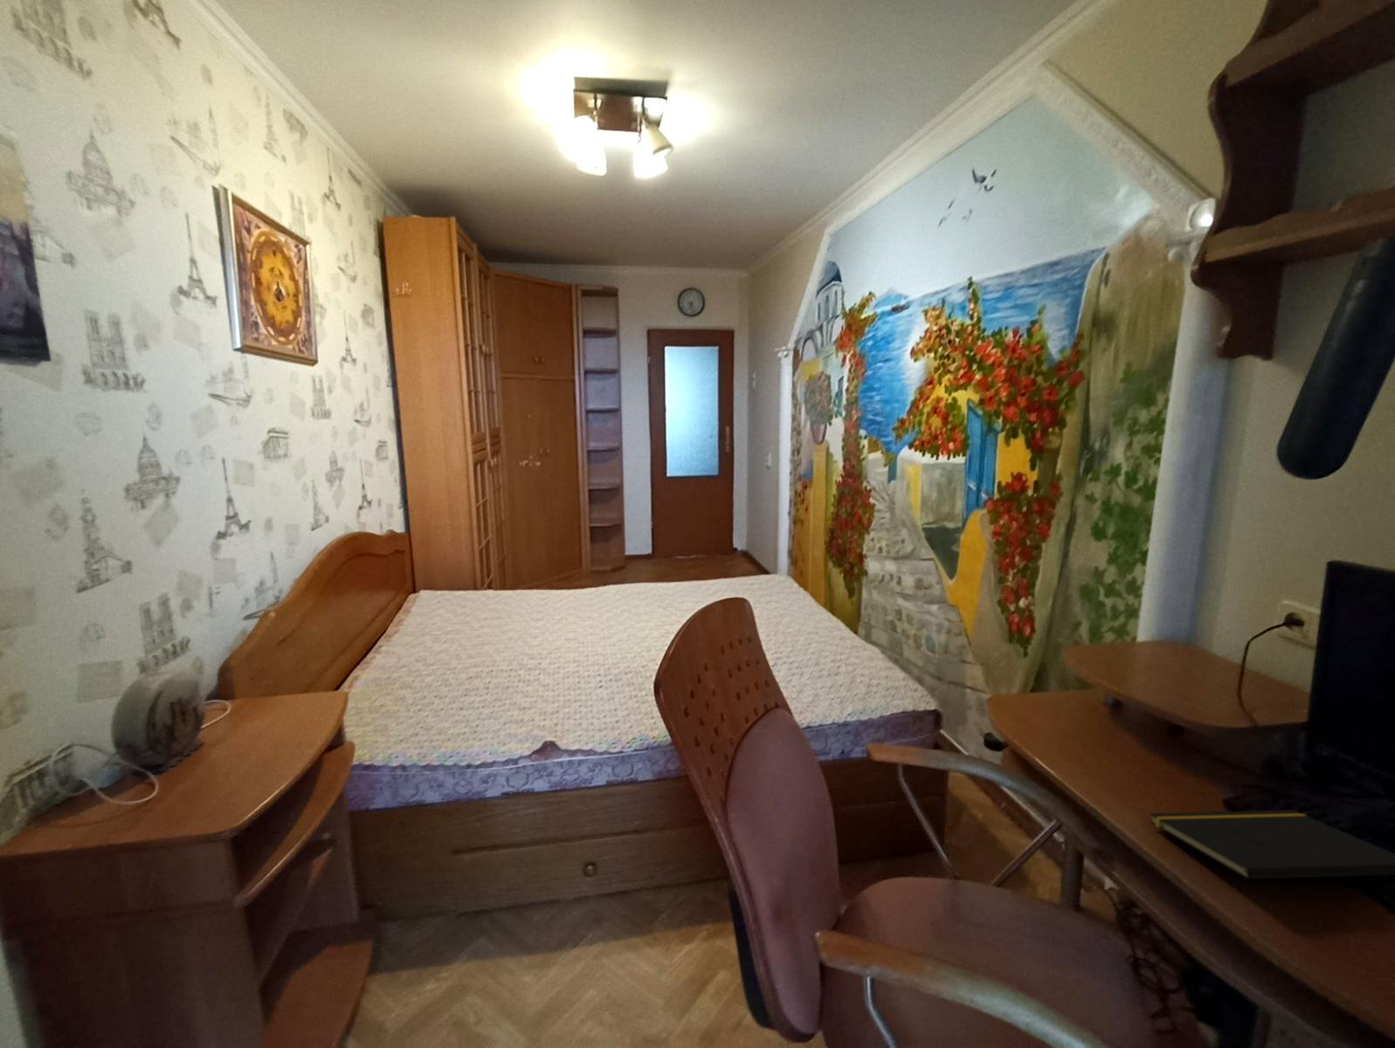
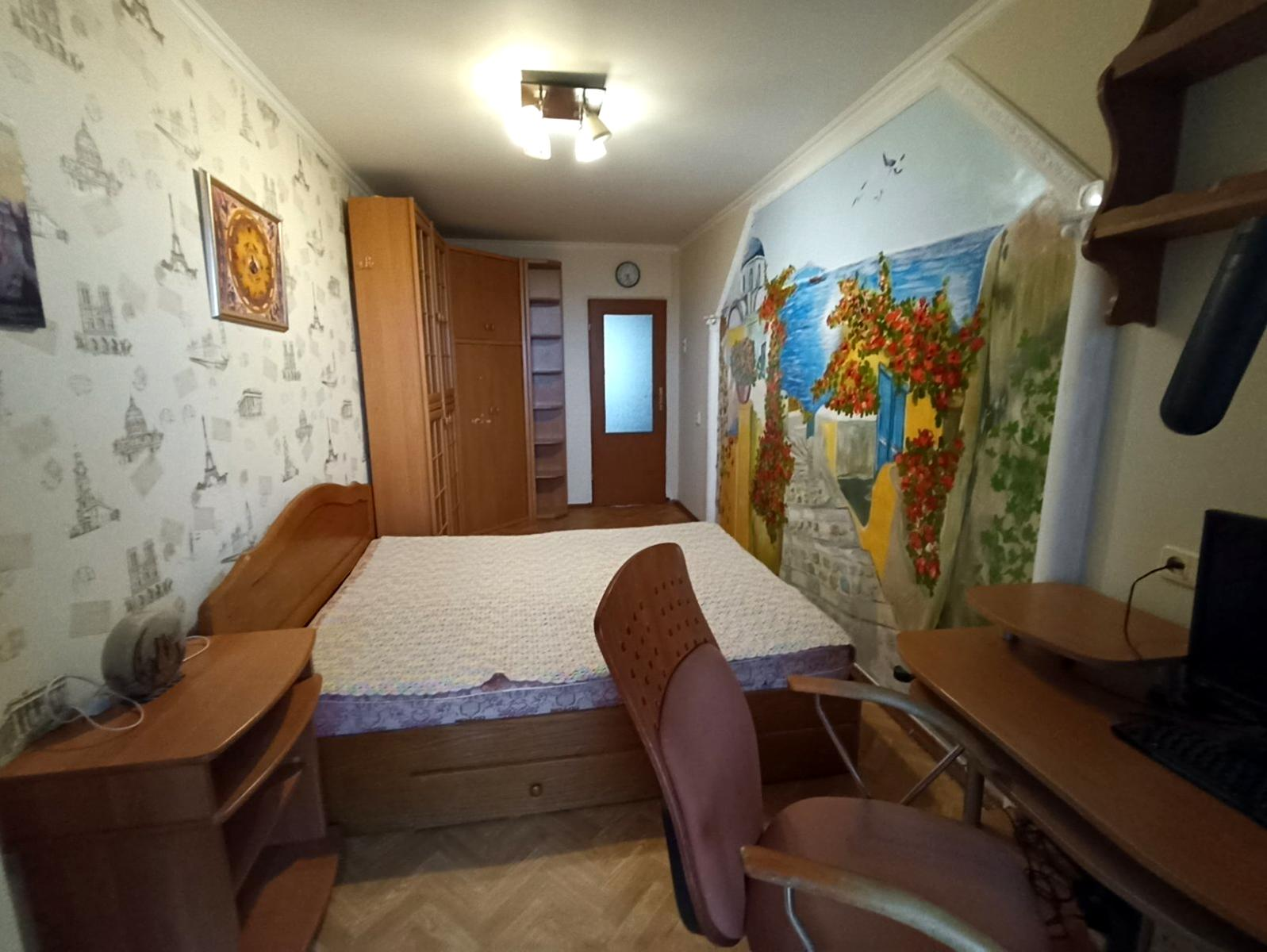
- notepad (1272, 841)
